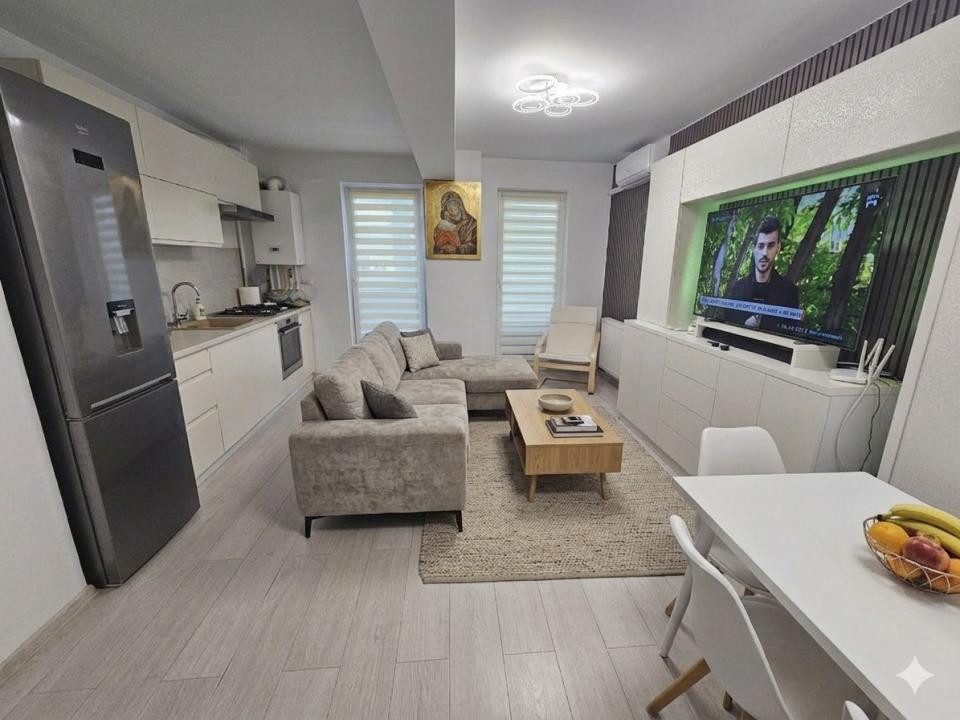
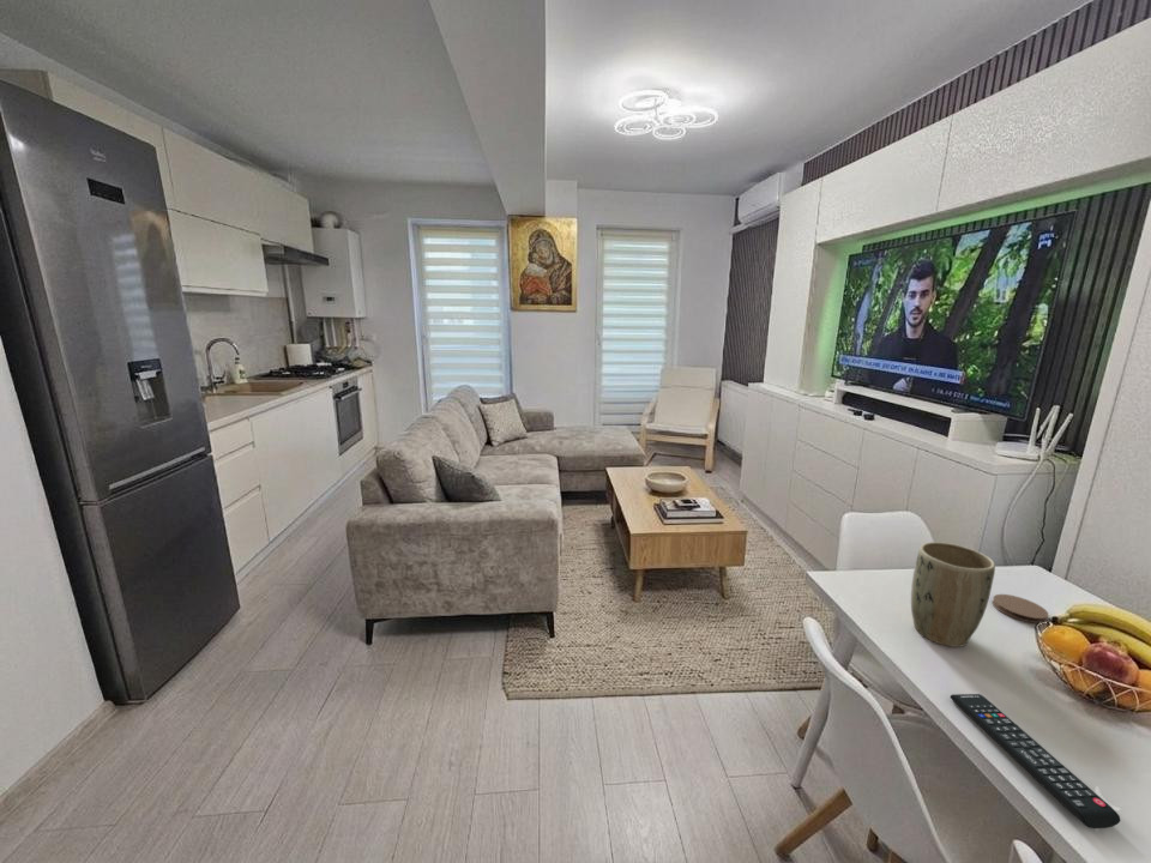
+ plant pot (947, 595)
+ remote control (1023, 749)
+ coaster (1019, 608)
